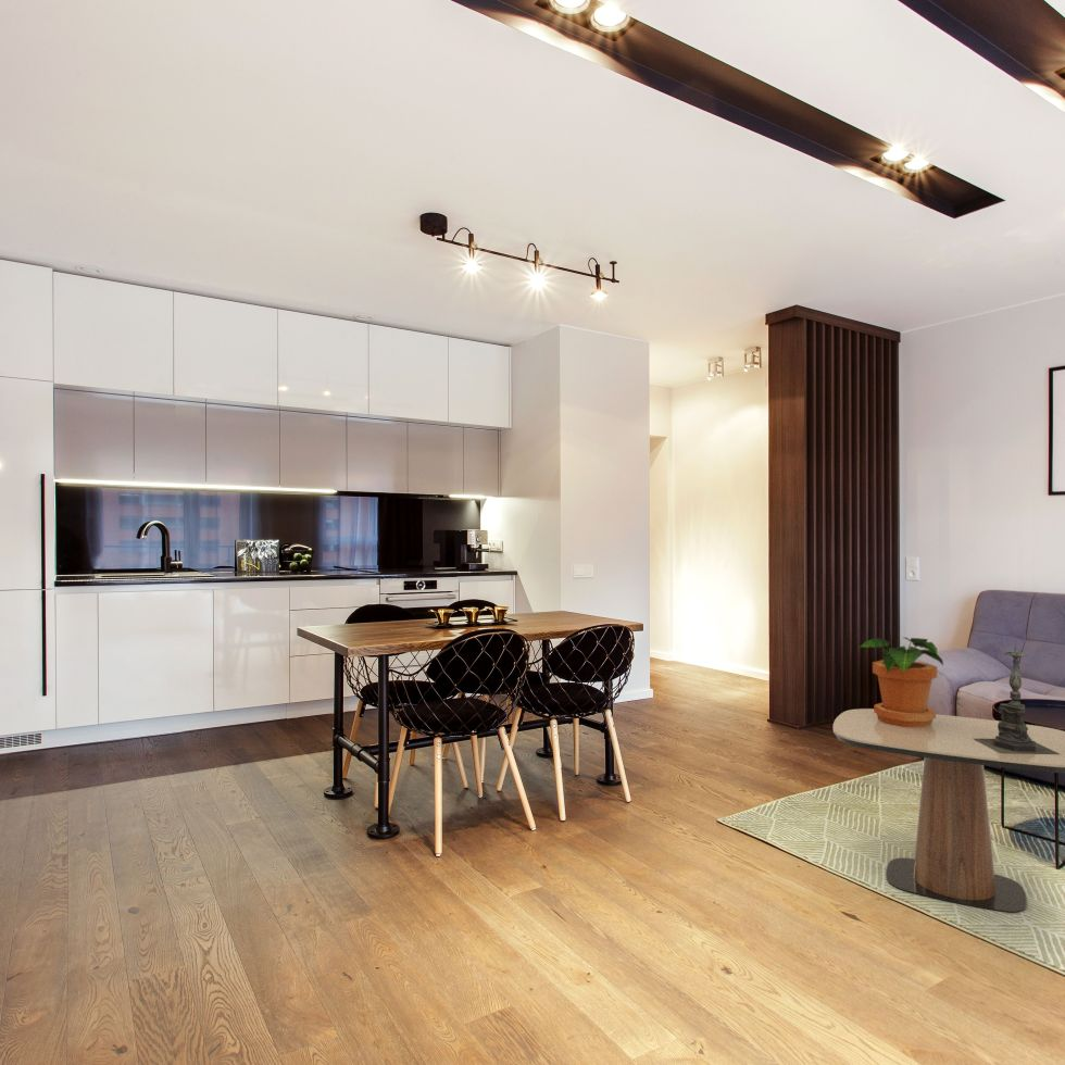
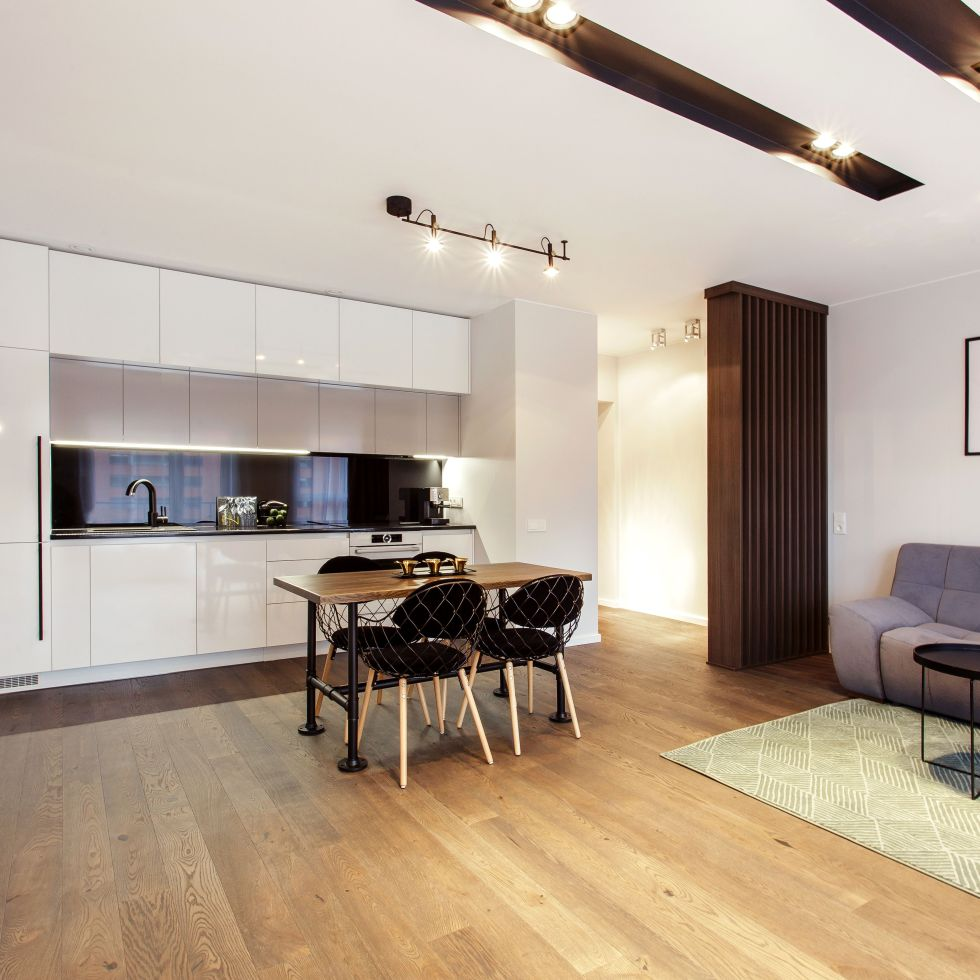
- side table (953, 807)
- potted plant (899, 679)
- candle holder (1015, 690)
